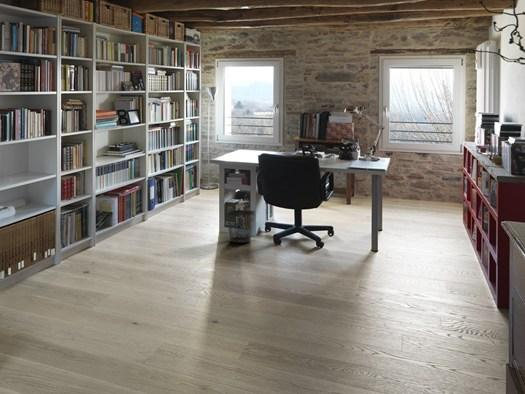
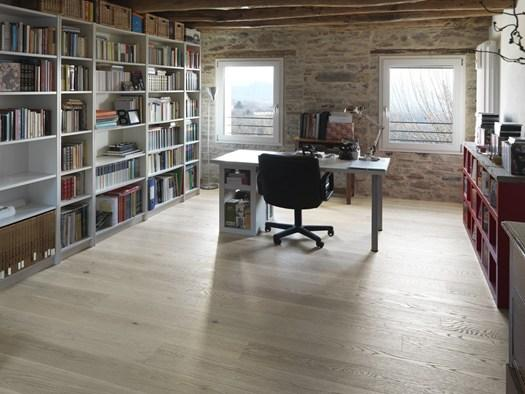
- wastebasket (241, 226)
